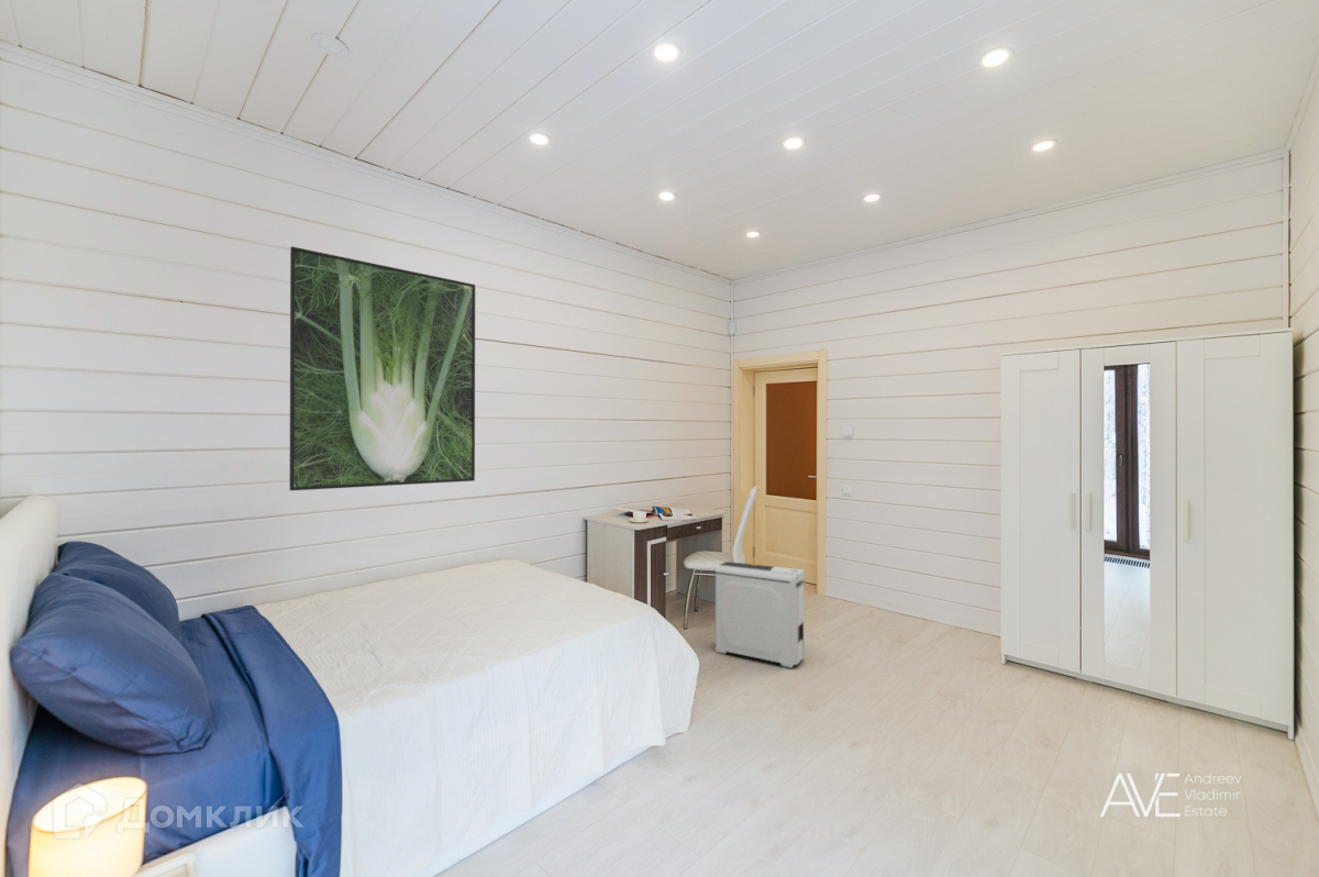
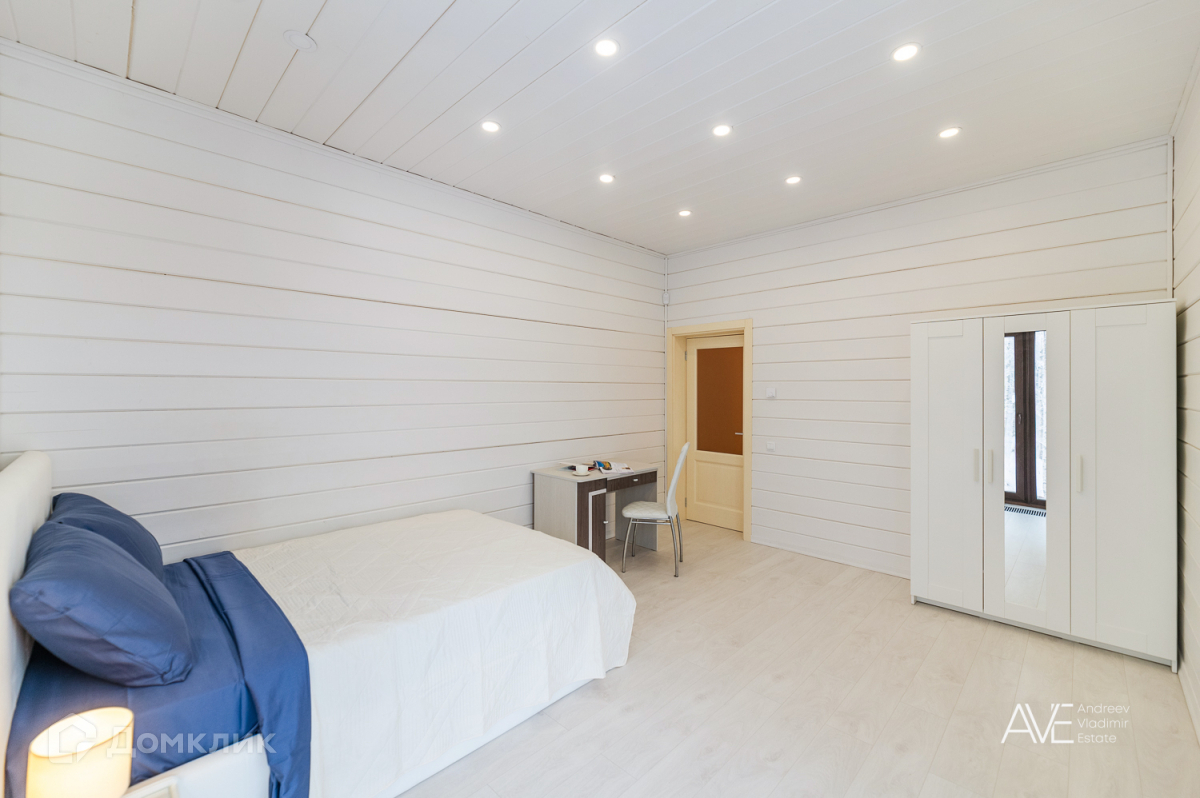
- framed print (392, 376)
- air purifier (757, 610)
